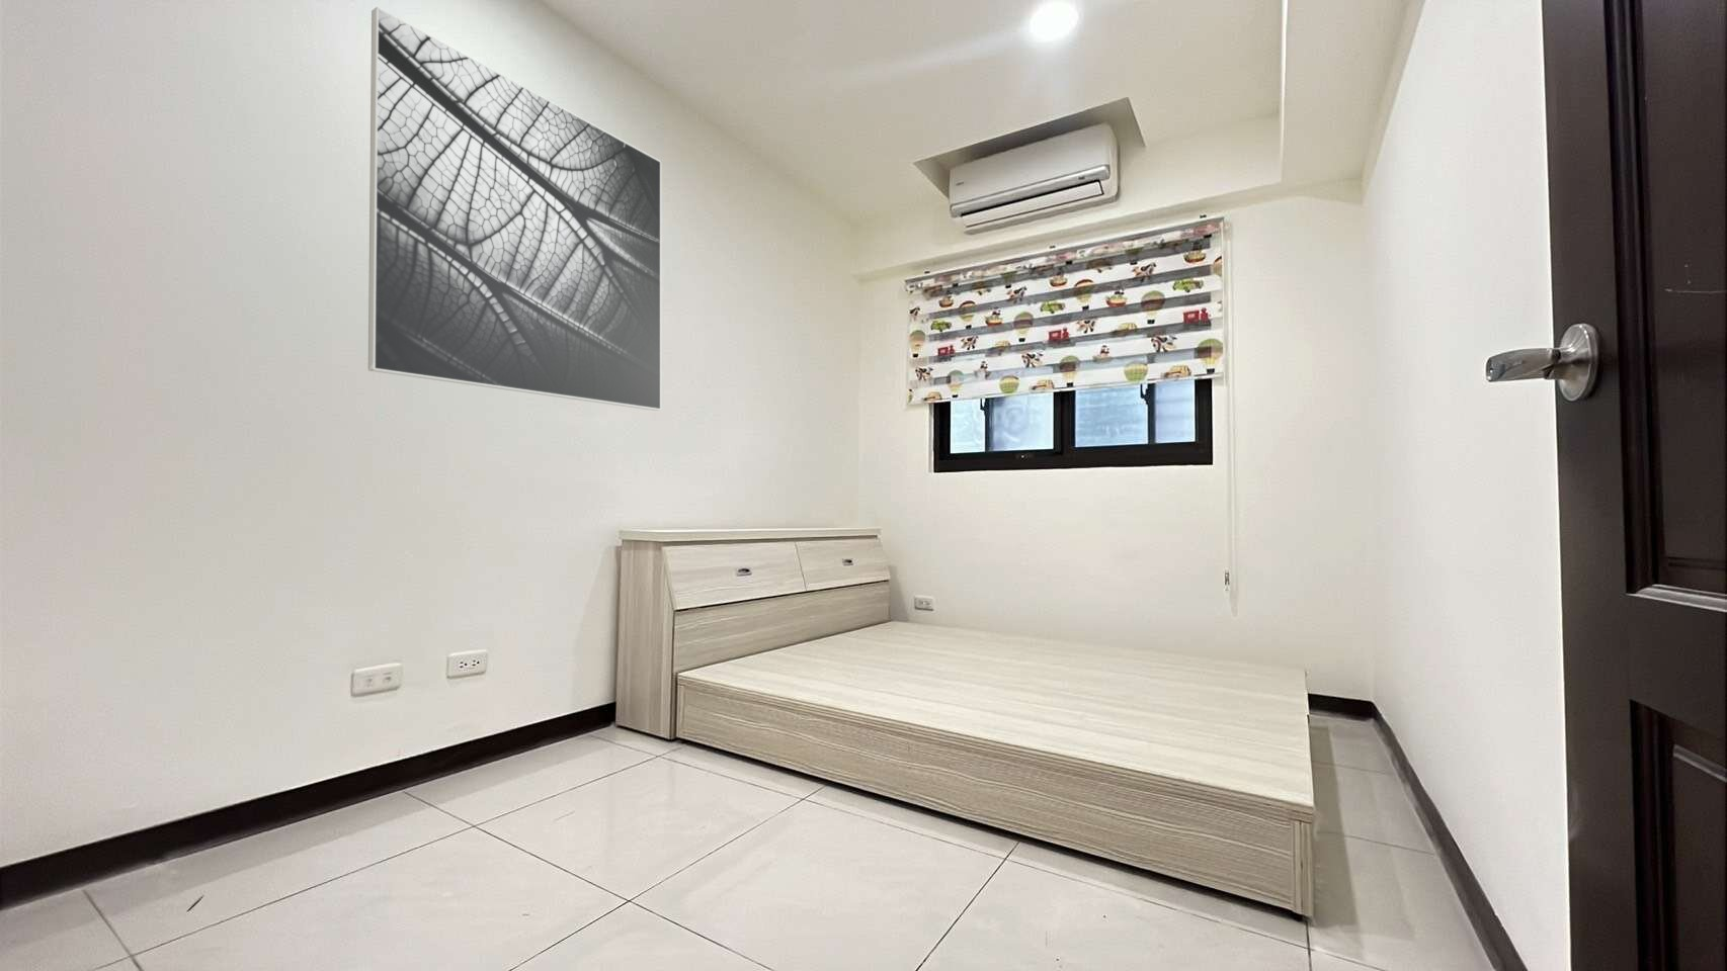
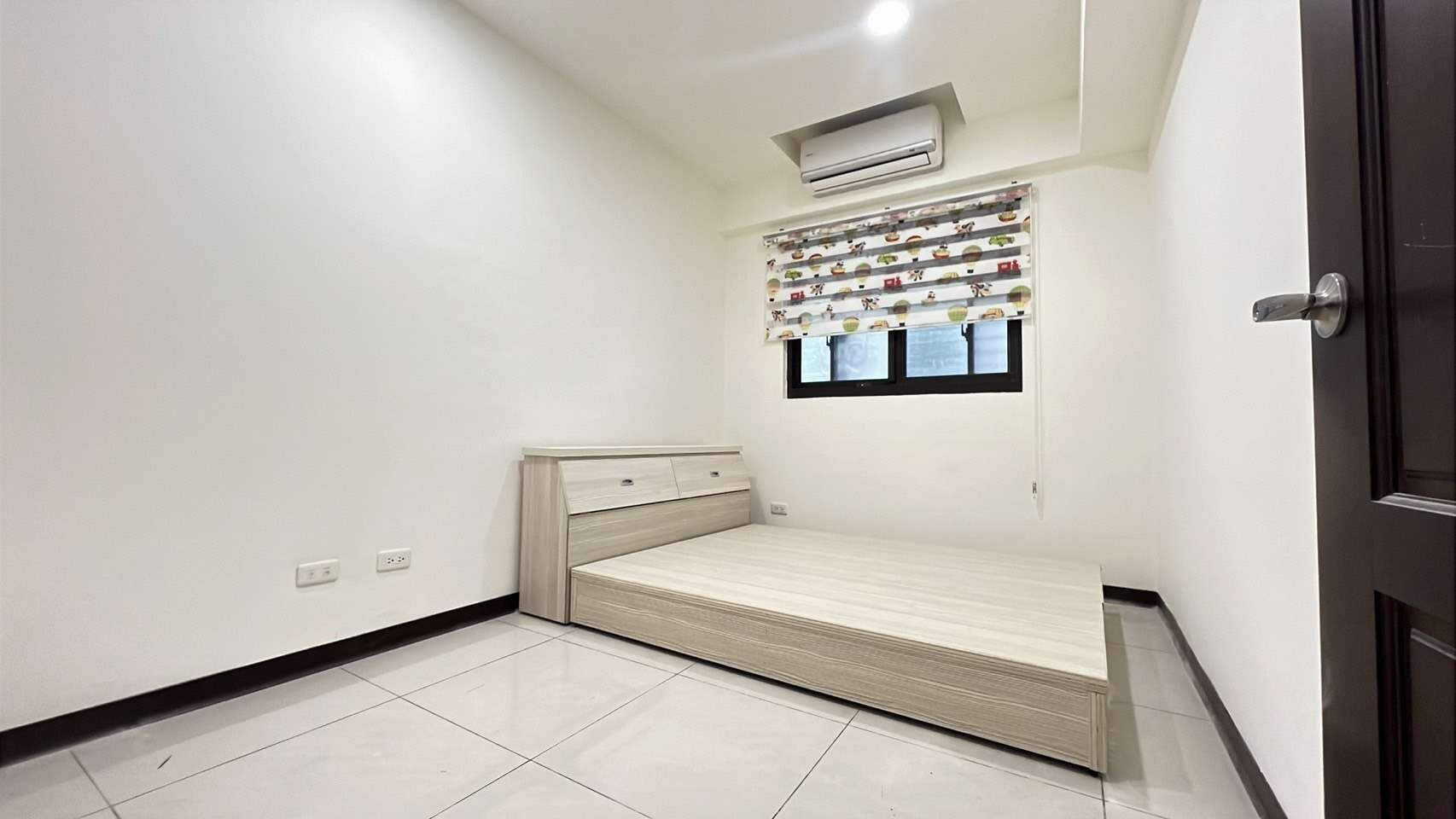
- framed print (542, 245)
